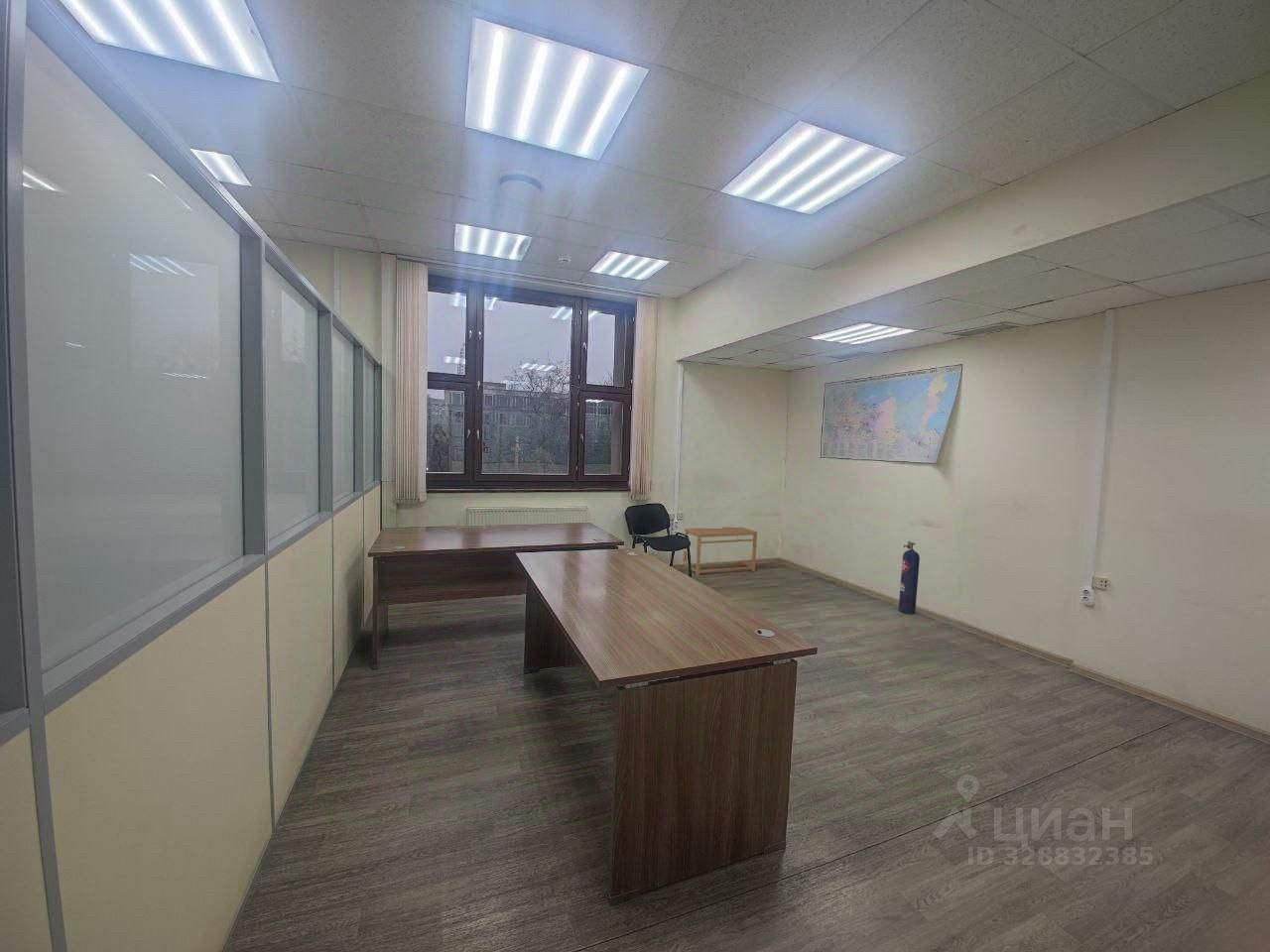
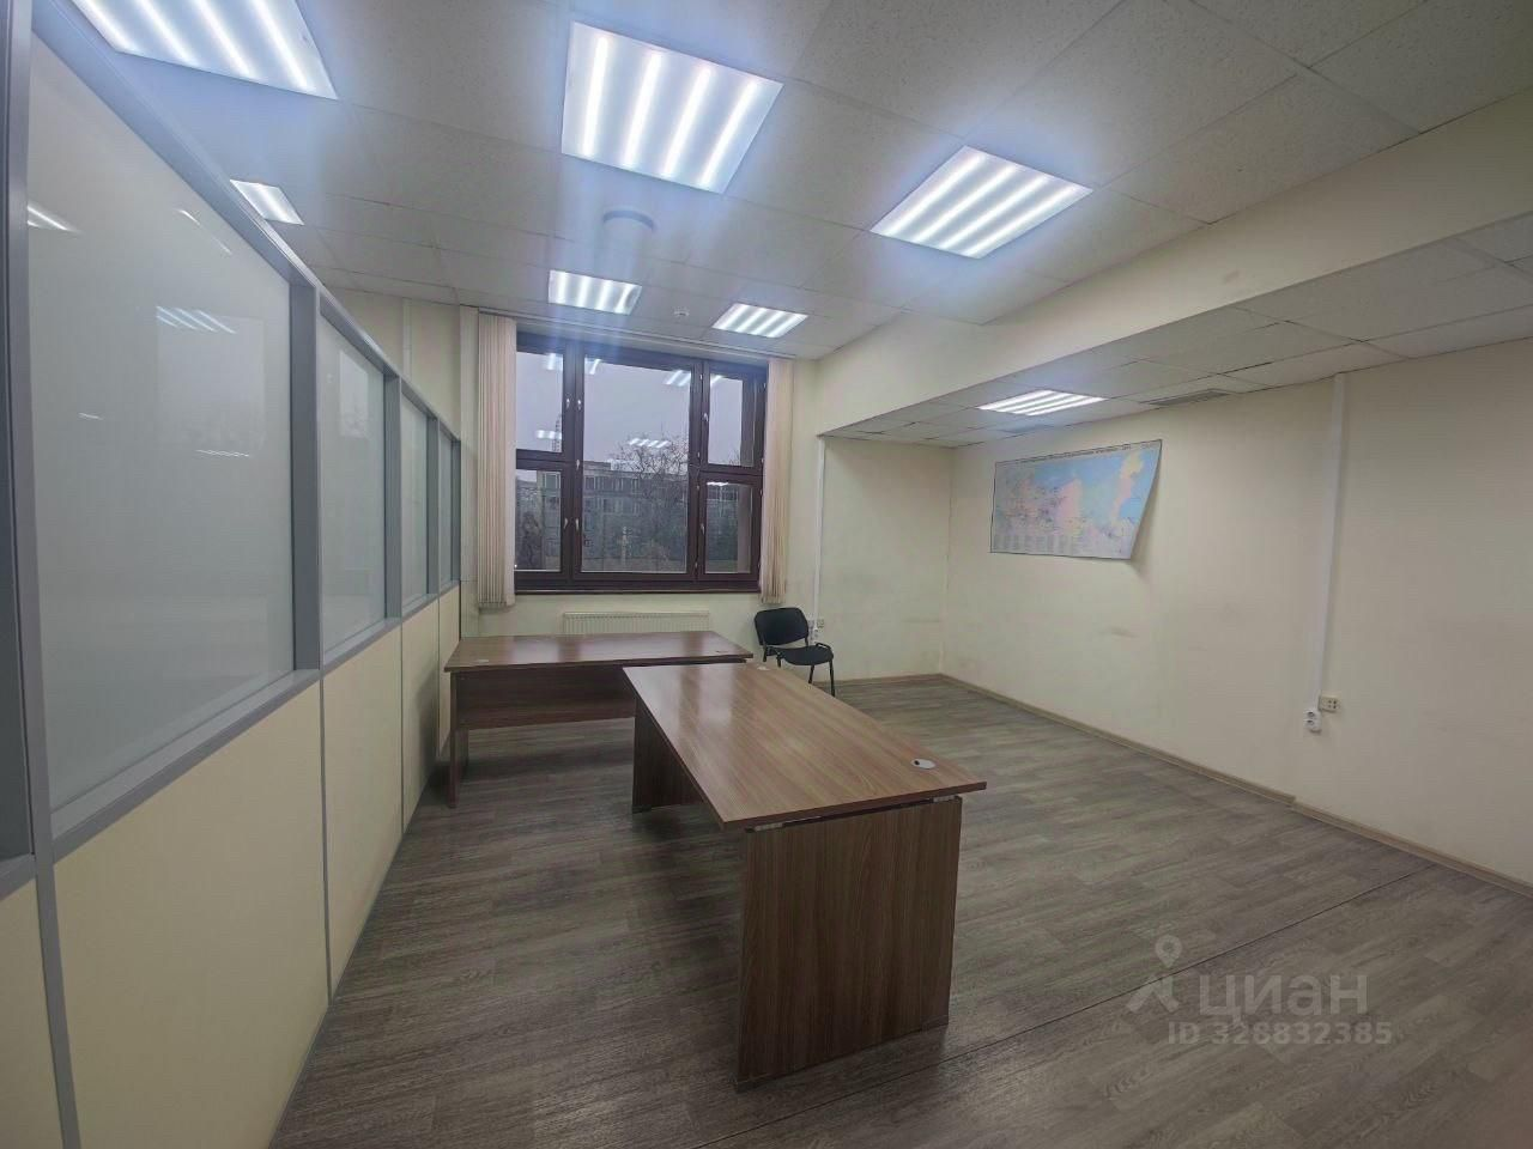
- gas cylinder (908, 576)
- side table (719, 541)
